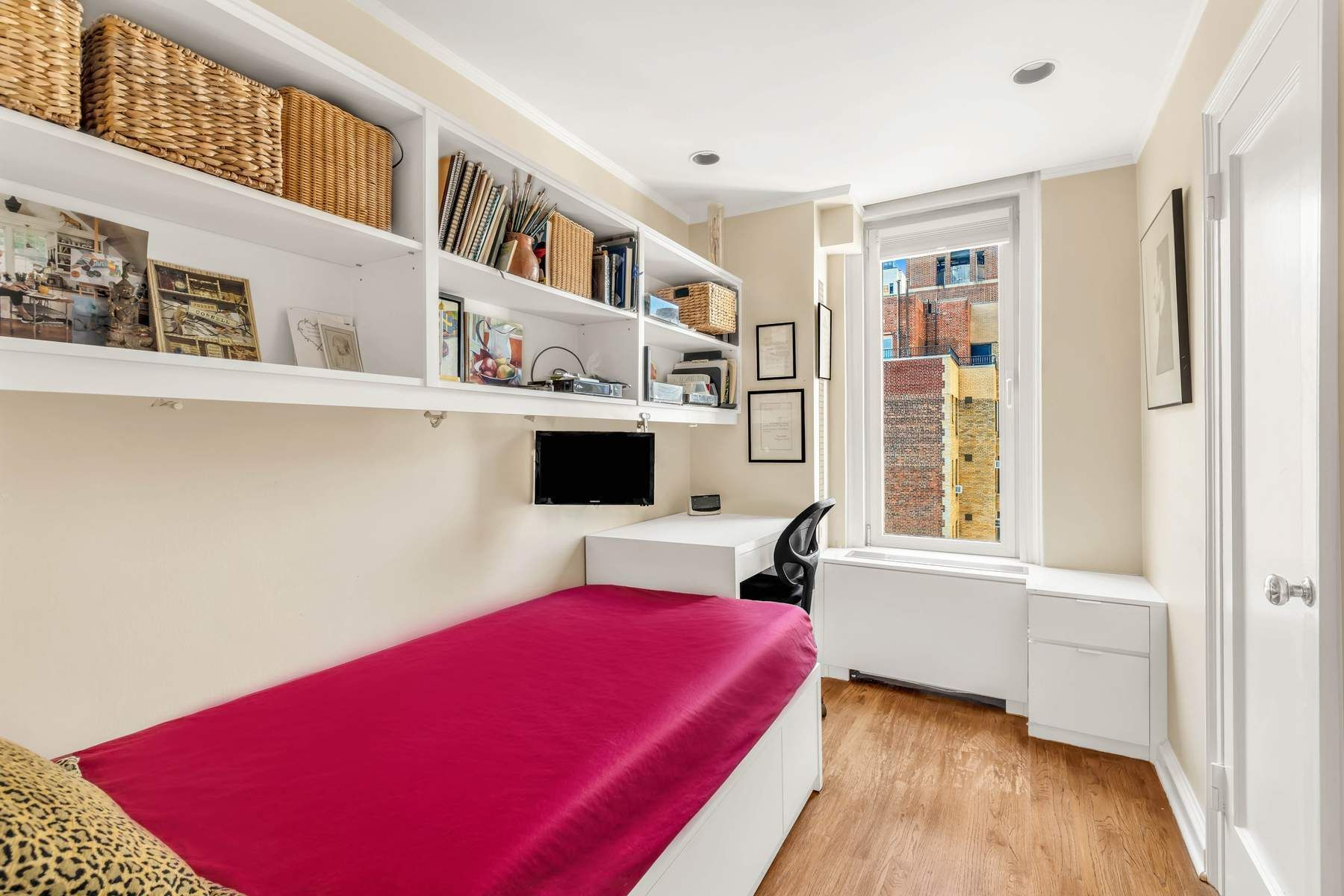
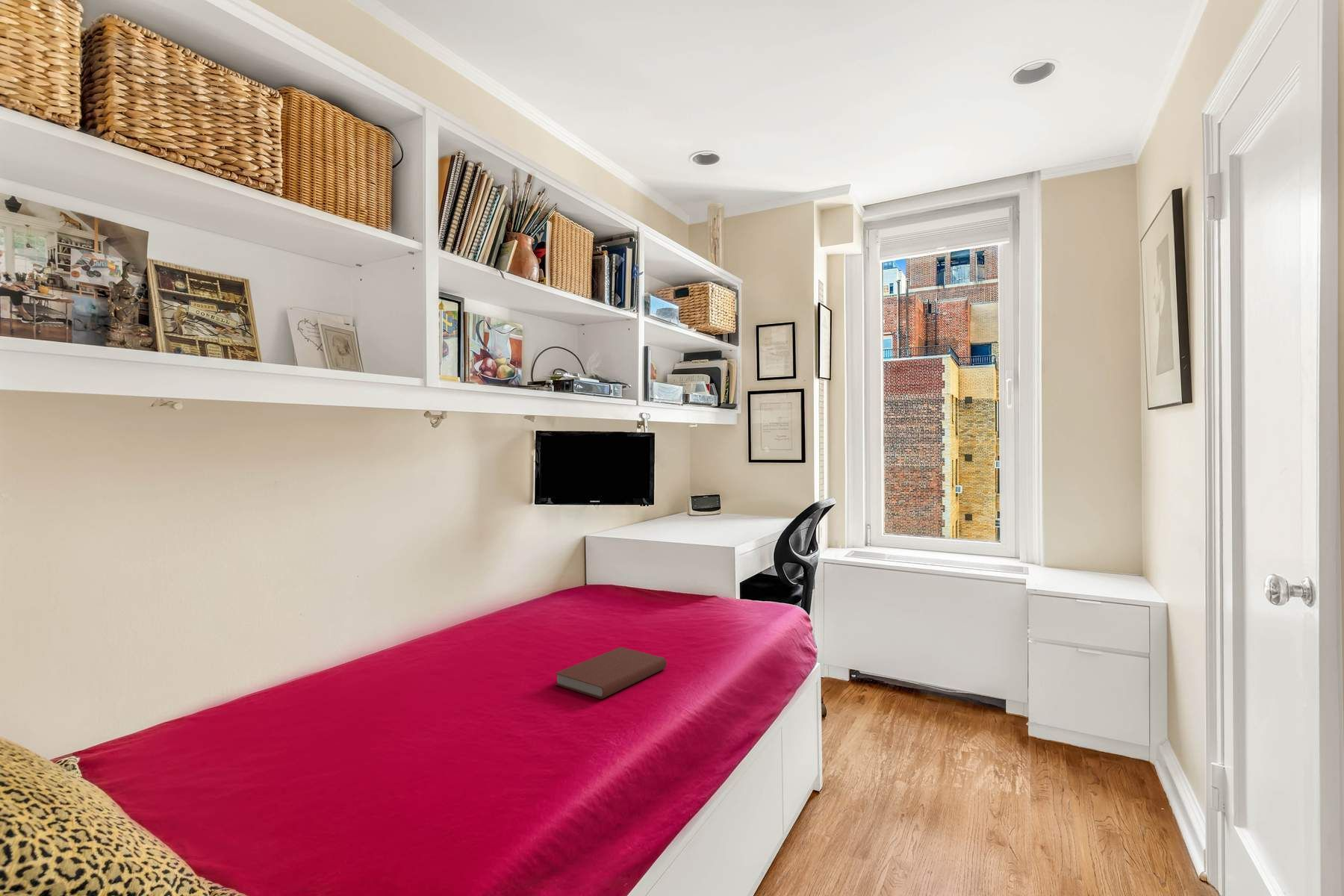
+ book (612, 671)
